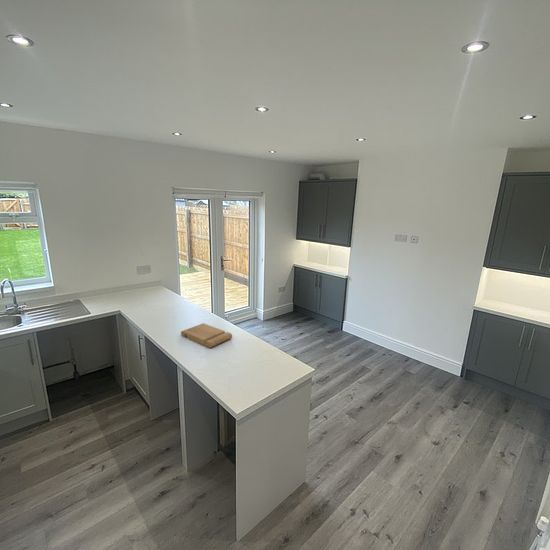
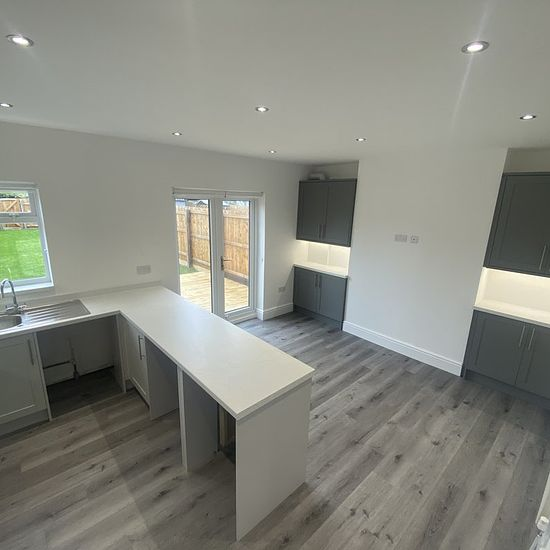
- cutting board (206, 334)
